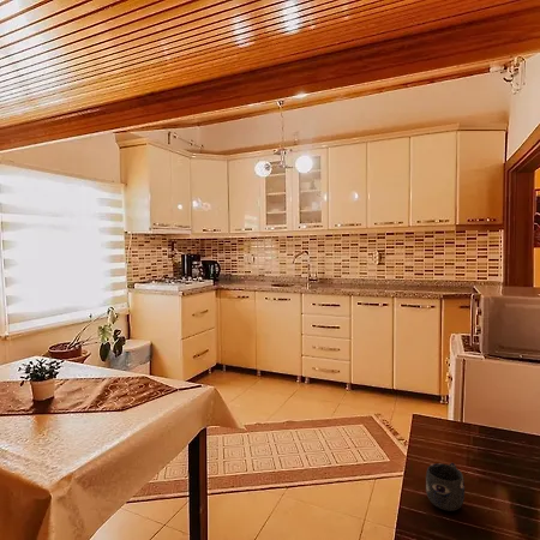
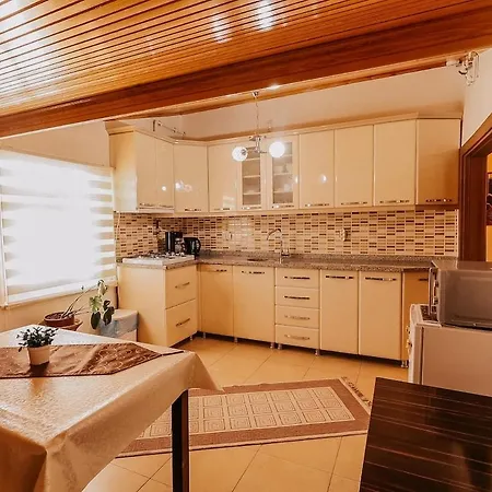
- mug (446, 484)
